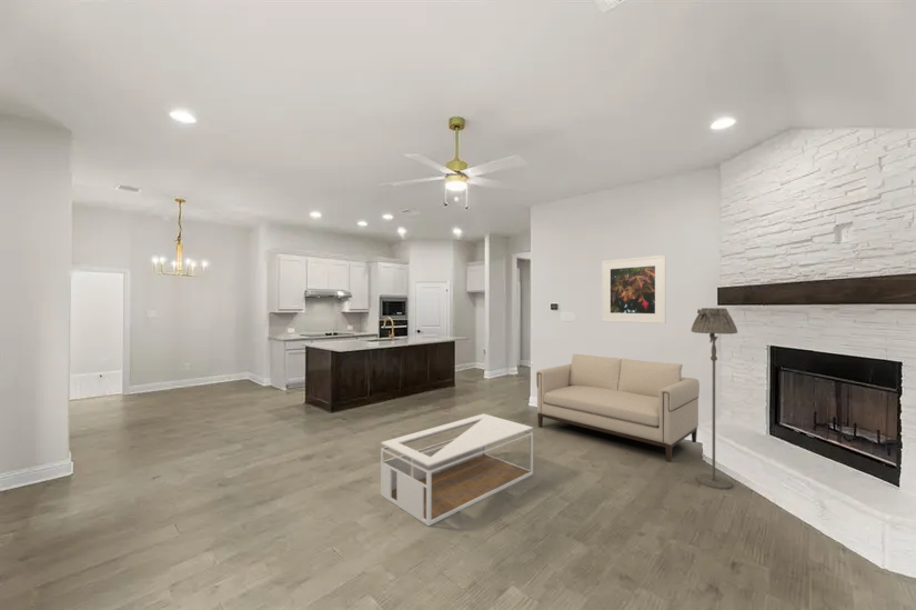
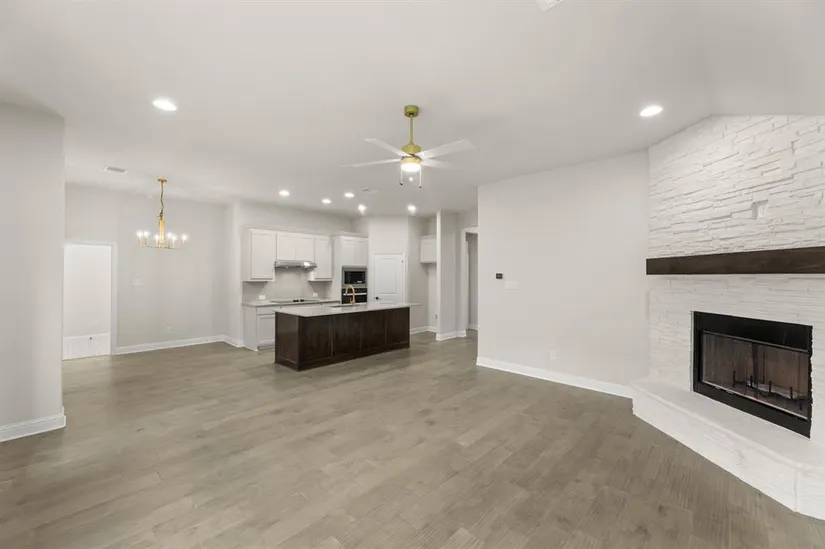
- sofa (612, 397)
- floor lamp (713, 394)
- coffee table (461, 459)
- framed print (632, 290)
